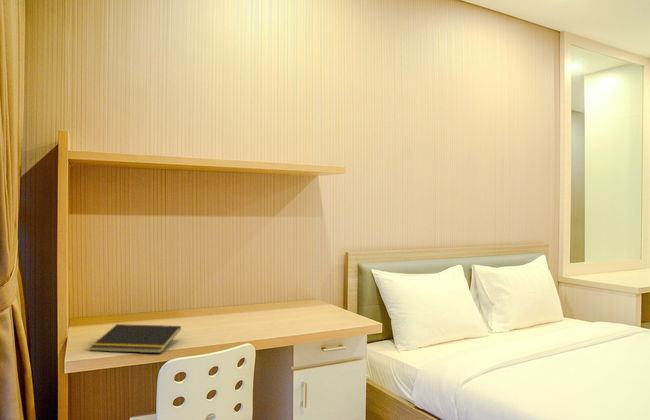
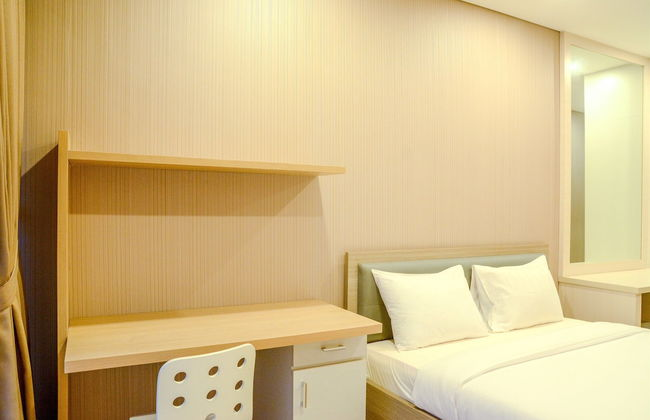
- notepad (137, 337)
